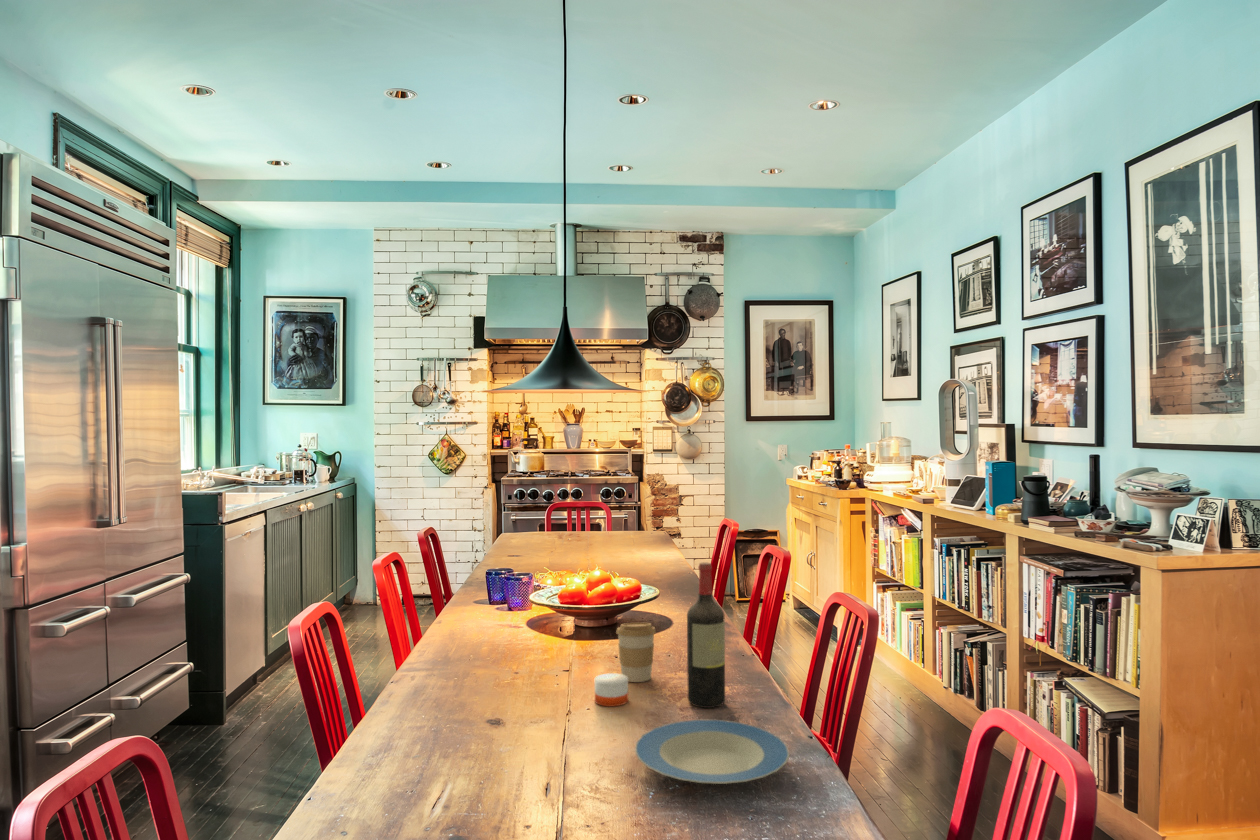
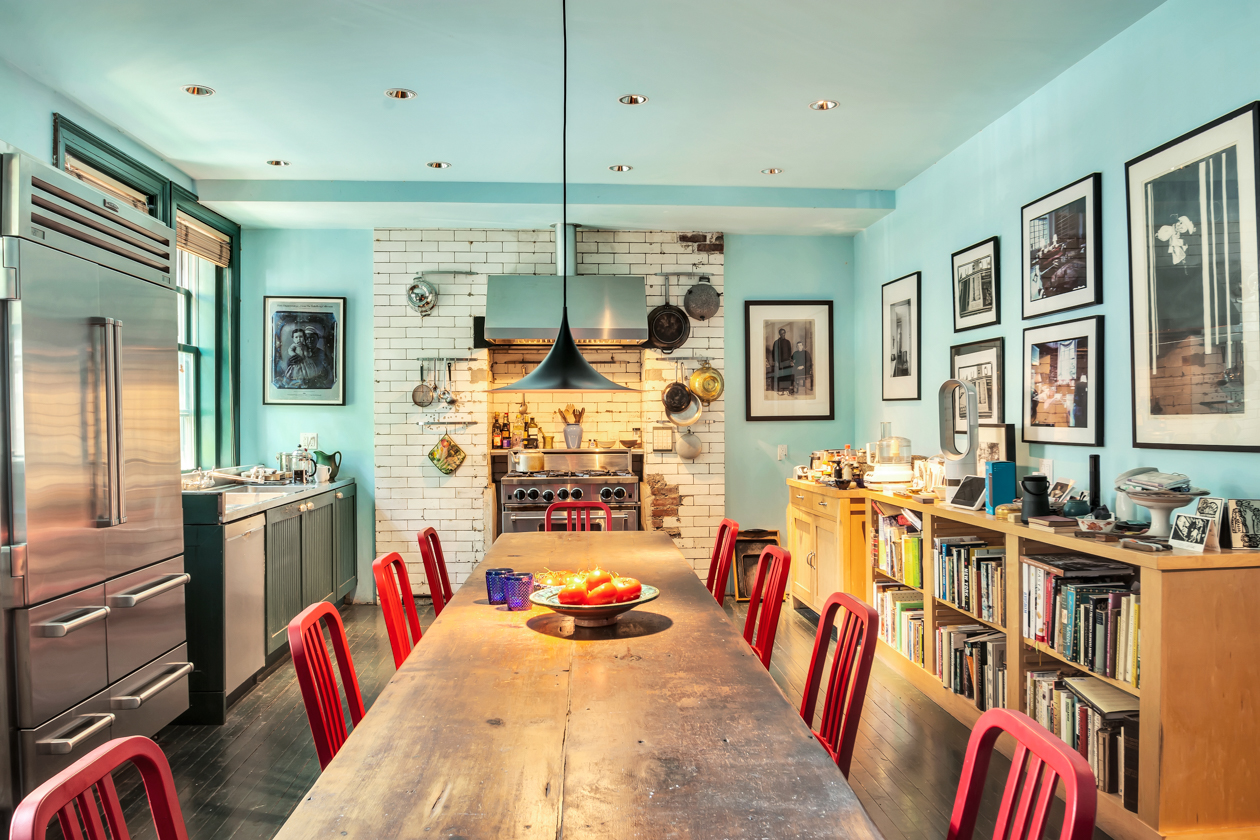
- wine bottle (705, 632)
- plate (711, 757)
- coffee cup (636, 649)
- candle (611, 677)
